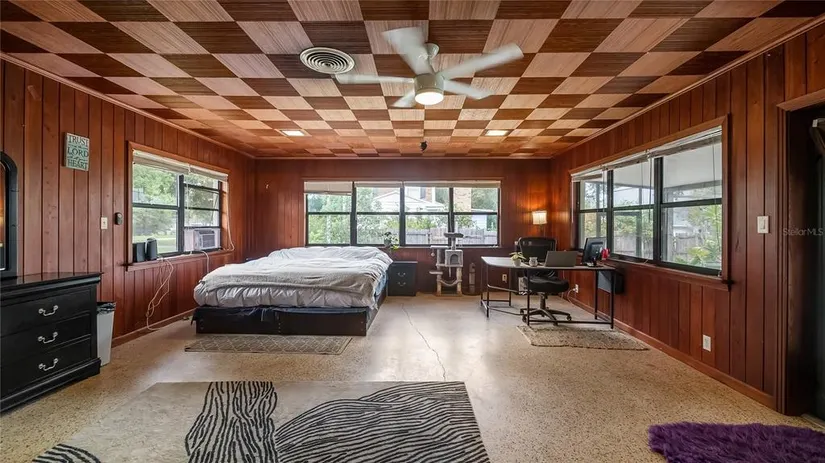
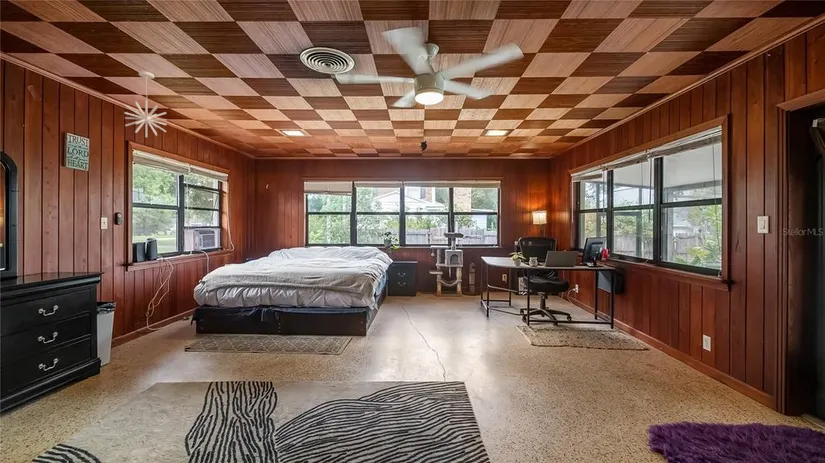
+ pendant light (146, 104)
